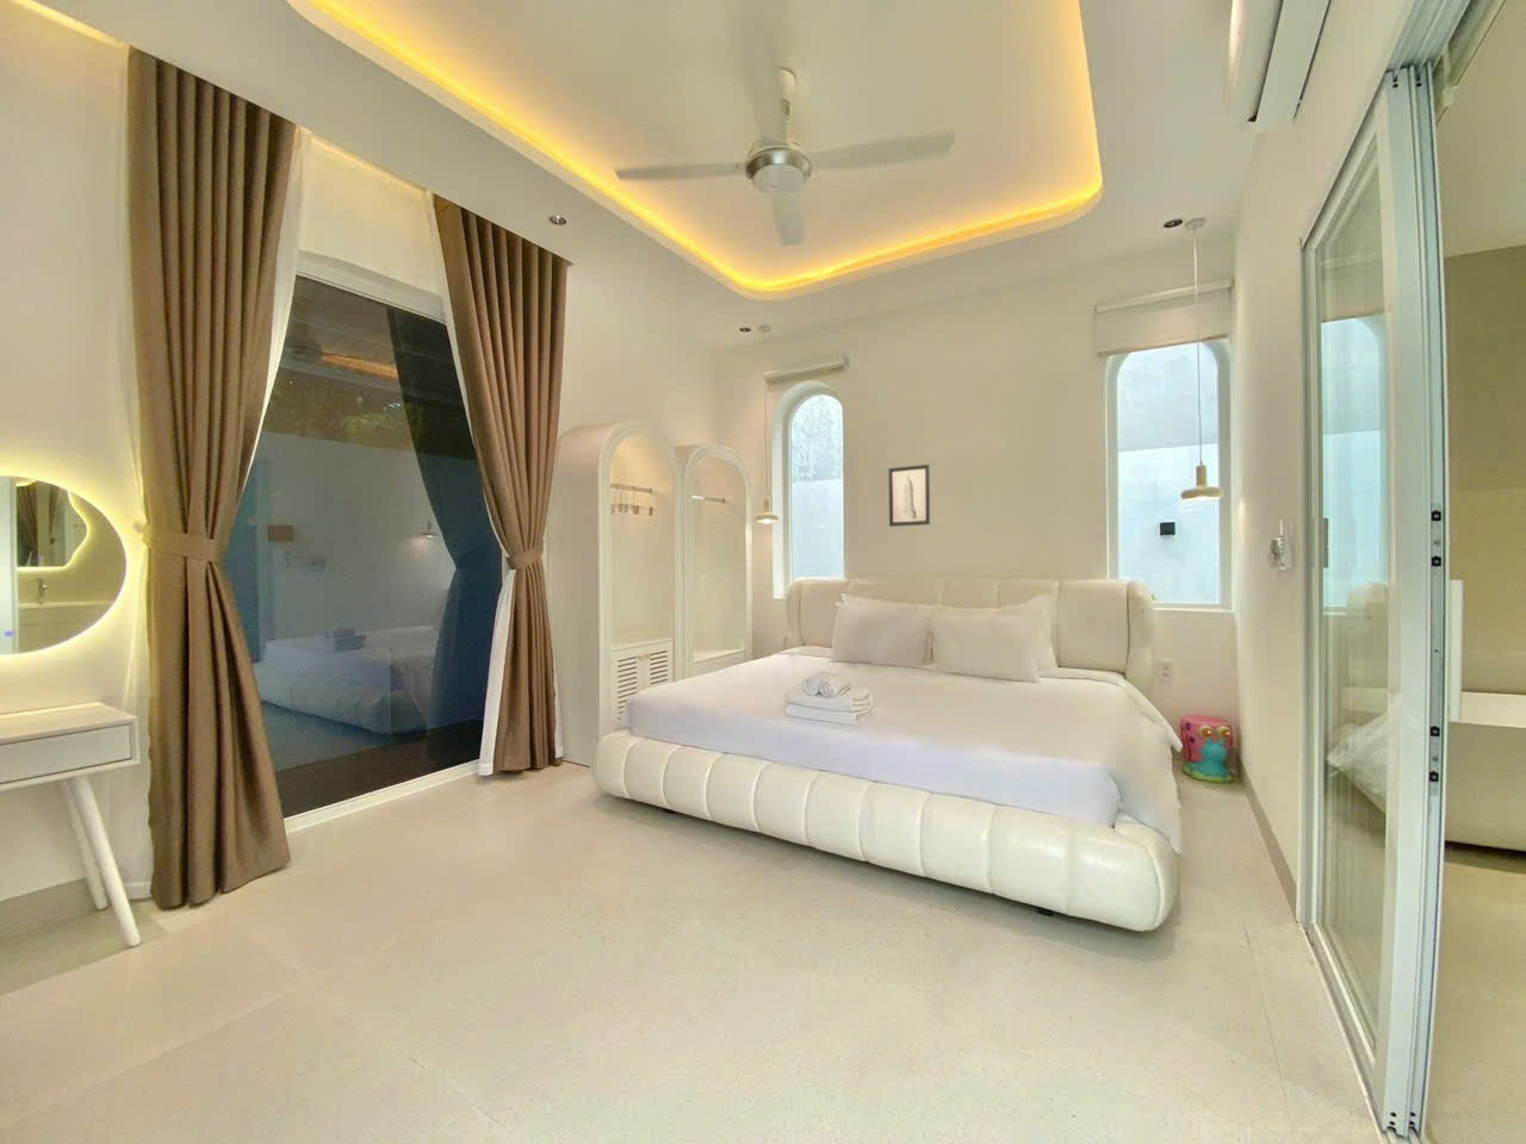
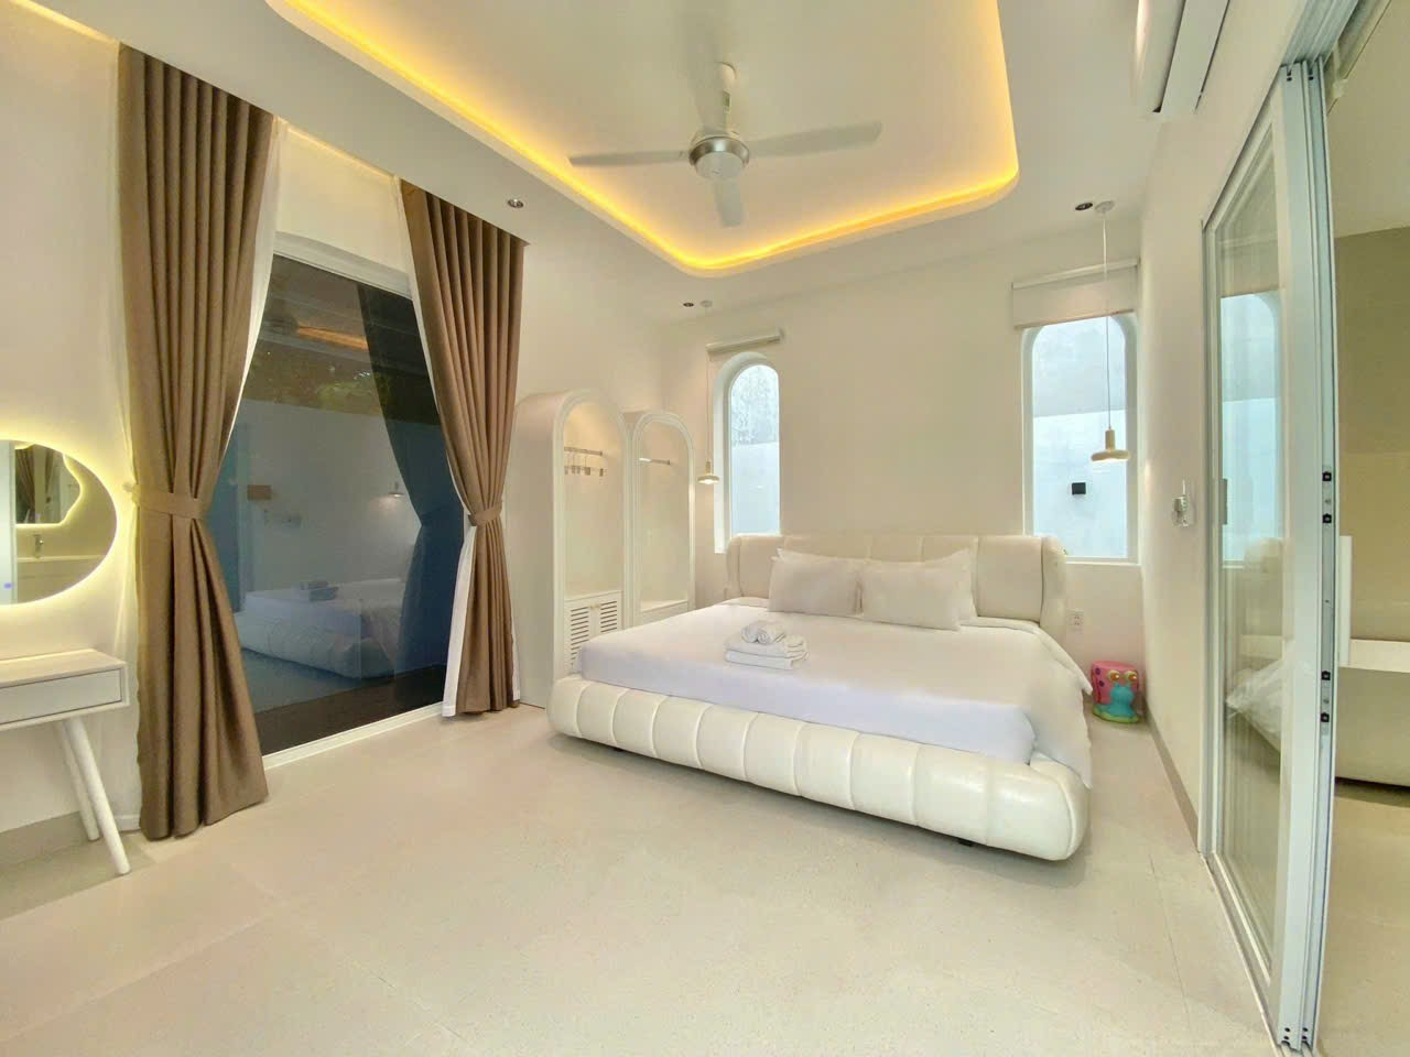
- wall art (908, 496)
